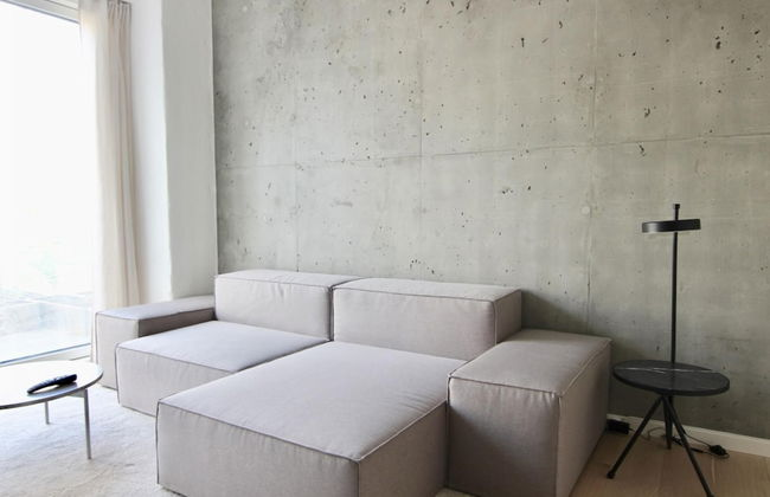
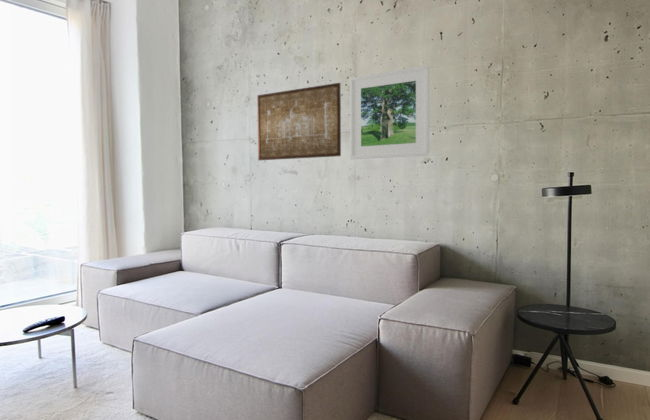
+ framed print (387, 114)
+ wall art (296, 124)
